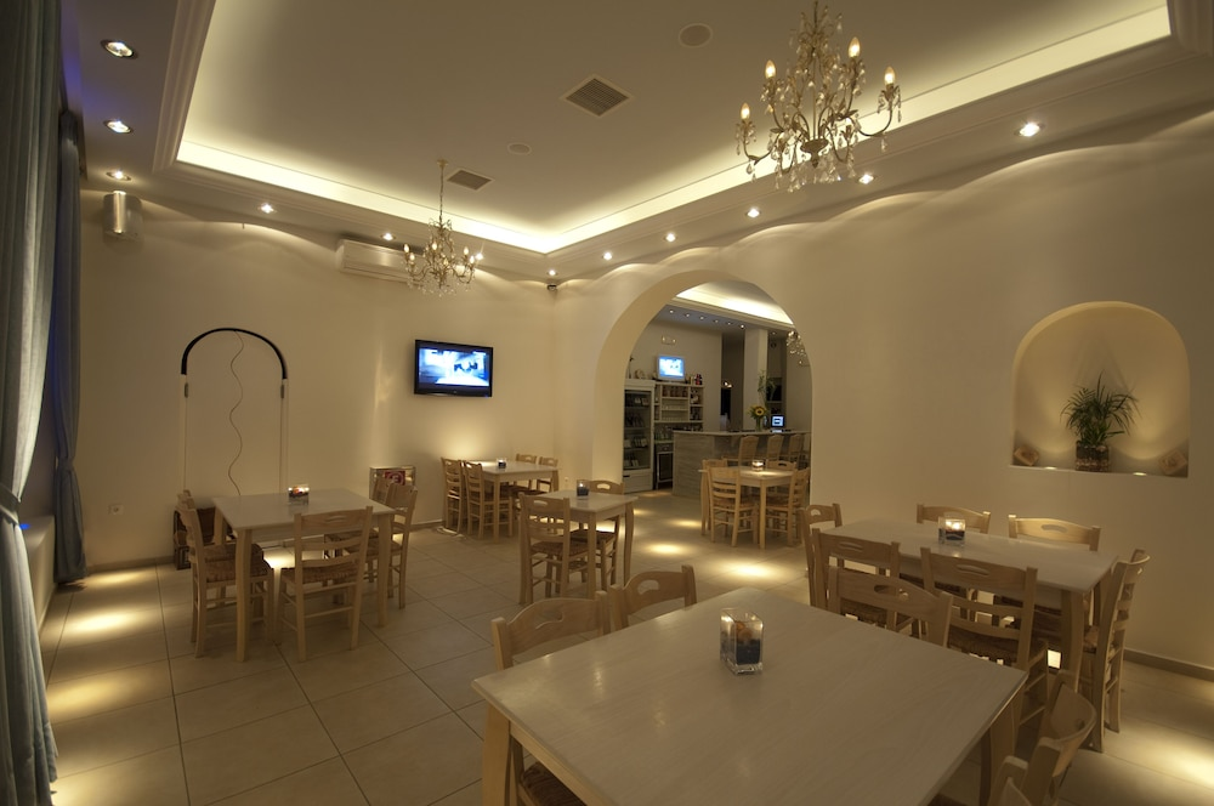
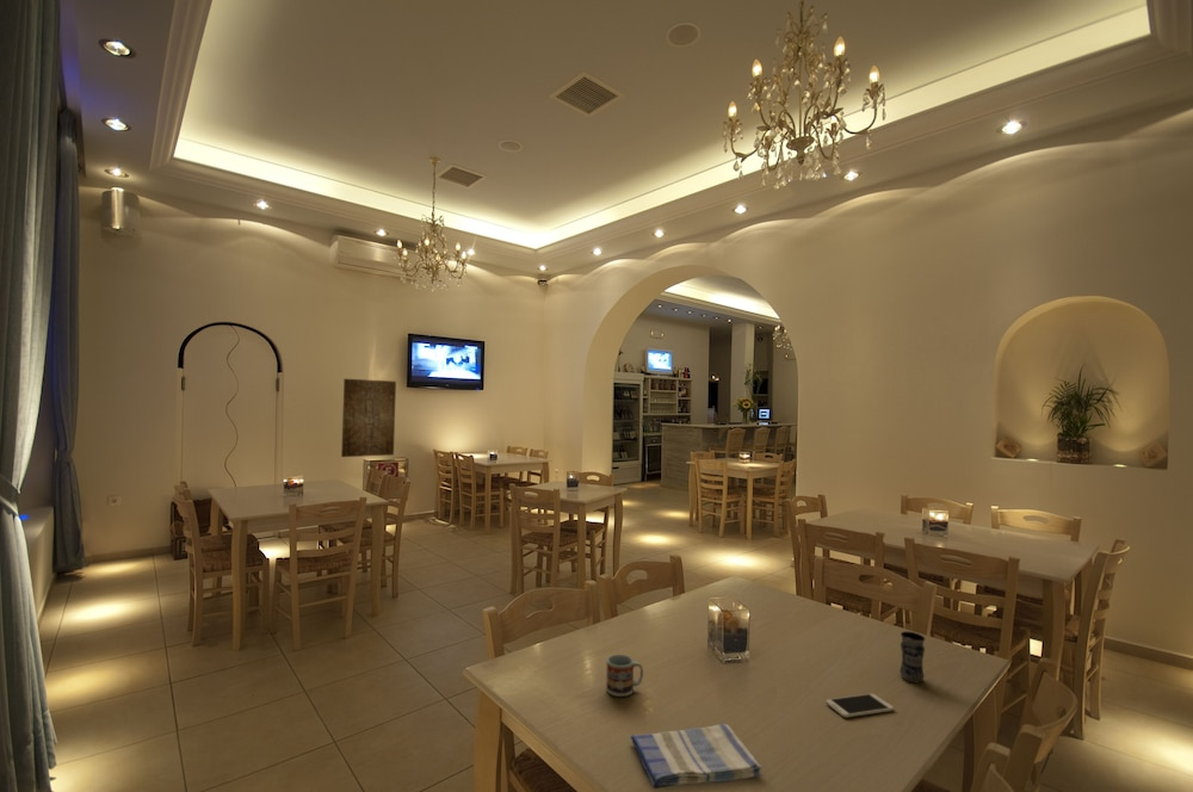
+ jar (911, 656)
+ wall art (369, 417)
+ cup (624, 674)
+ smartphone (859, 705)
+ dish towel (693, 751)
